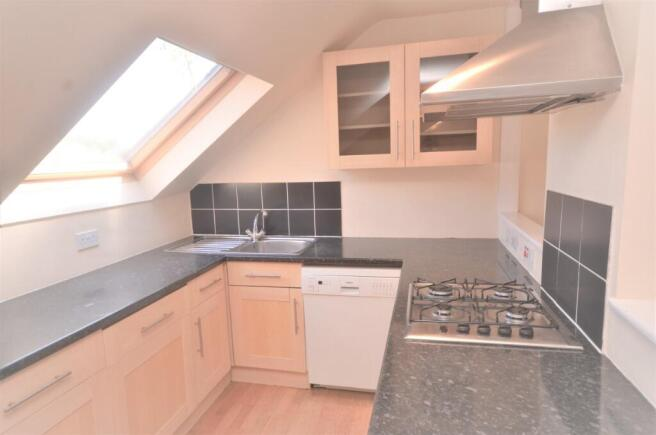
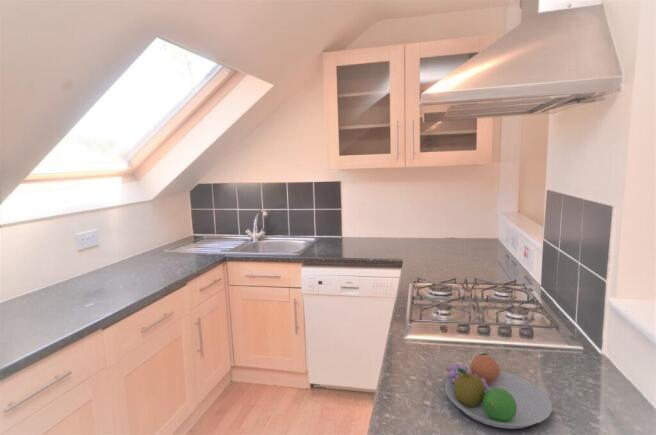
+ fruit bowl (494, 386)
